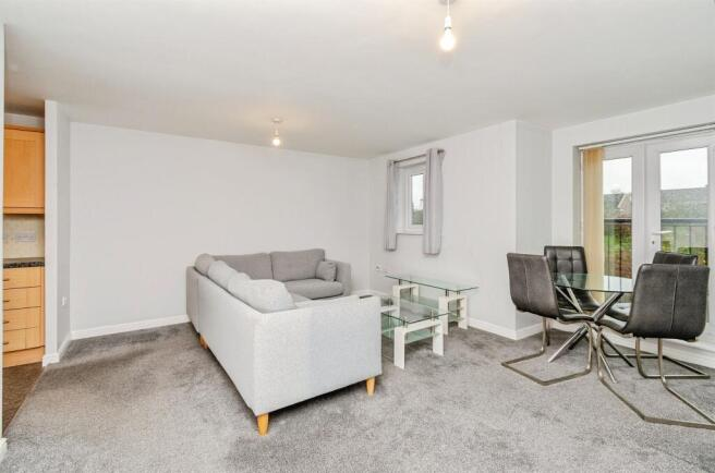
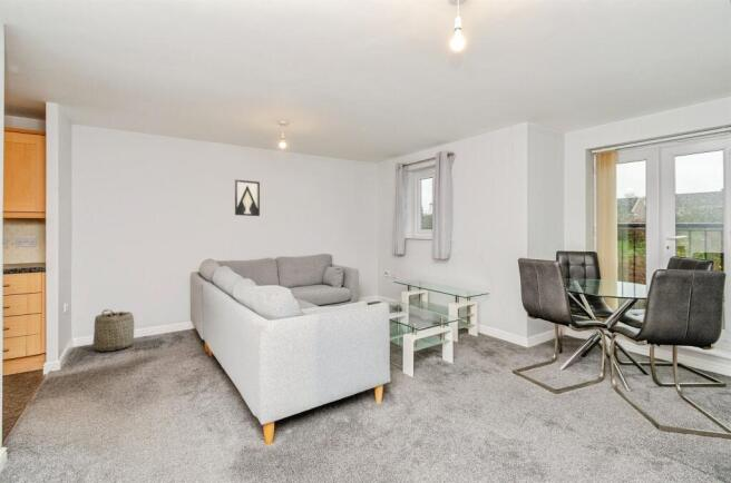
+ basket (114, 327)
+ wall art (247, 198)
